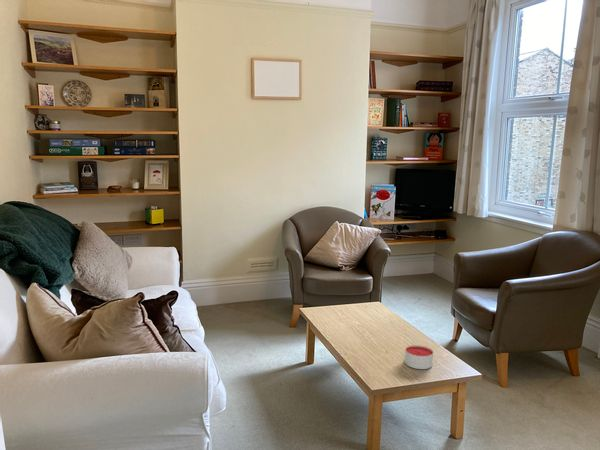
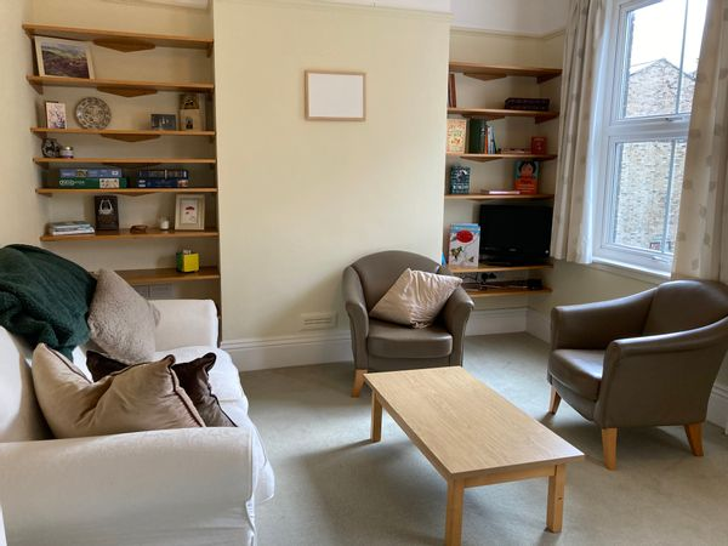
- candle (418, 356)
